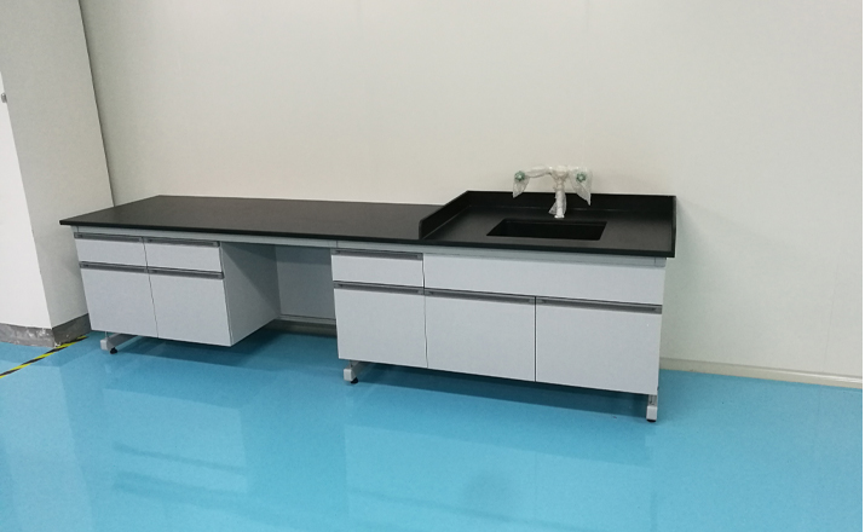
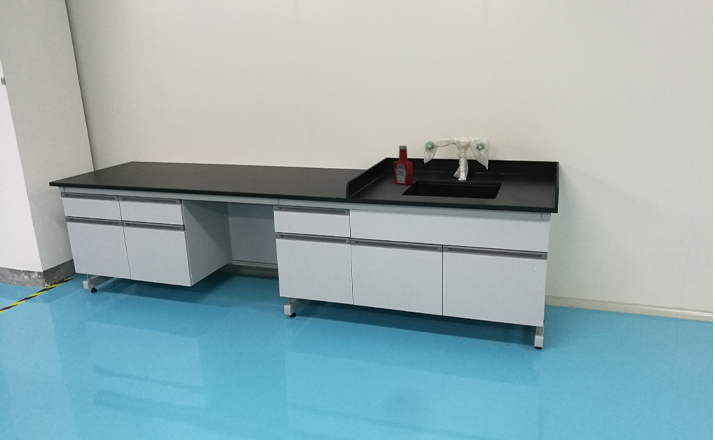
+ soap bottle (403, 164)
